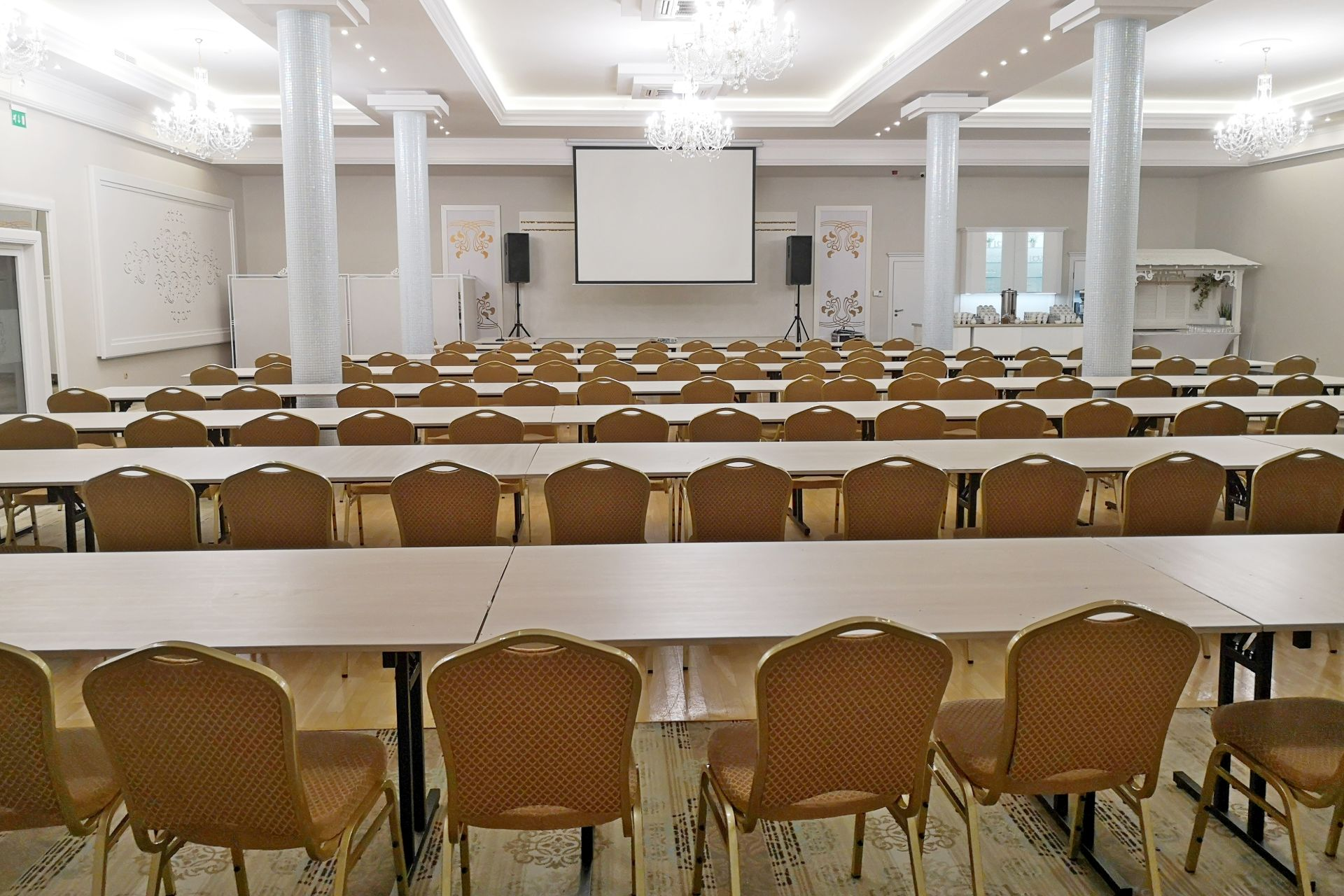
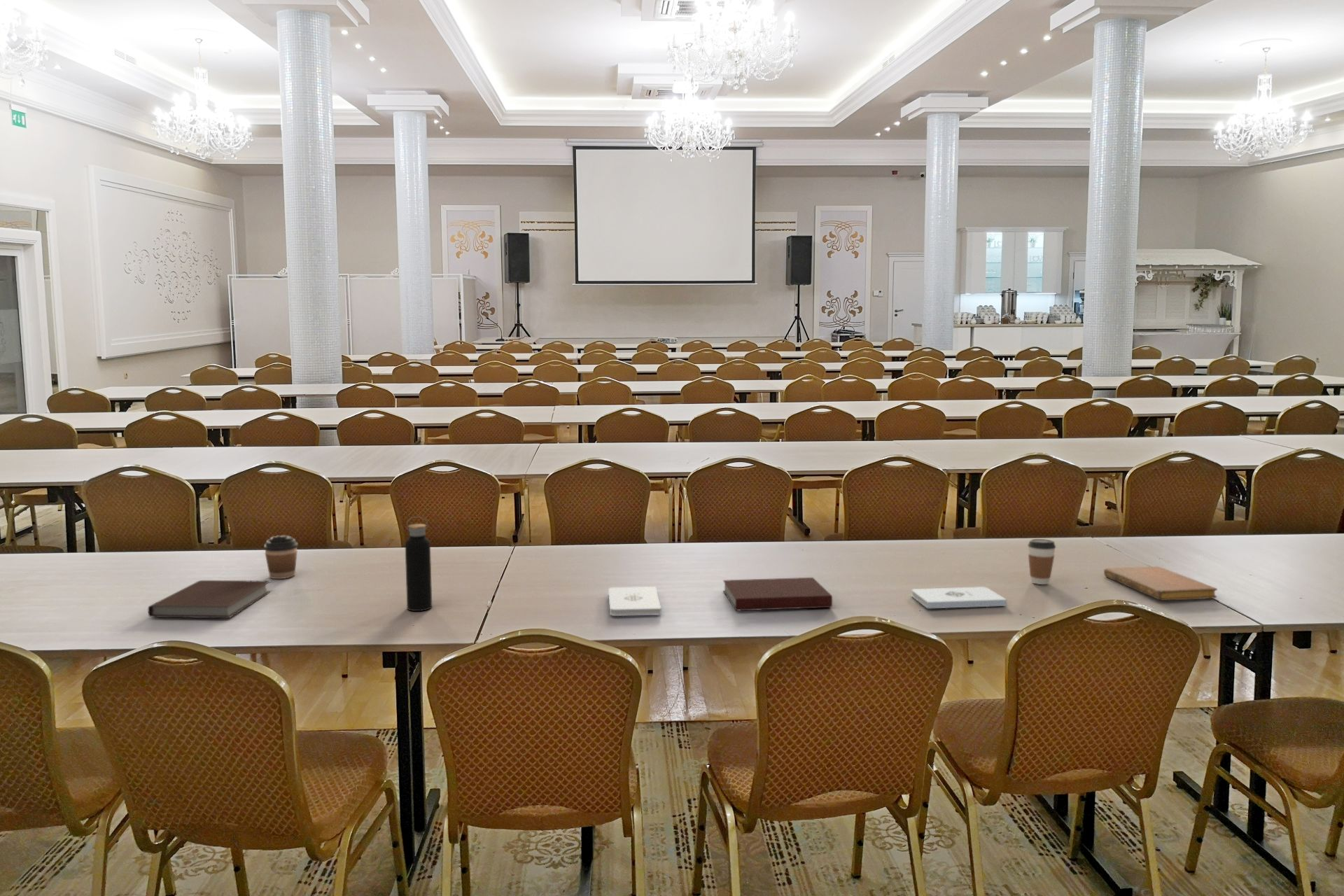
+ notebook (212, 598)
+ notebook (1158, 582)
+ notebook (776, 593)
+ coffee cup (1041, 561)
+ coffee cup (281, 555)
+ notepad (957, 597)
+ water bottle (418, 562)
+ notepad (634, 601)
